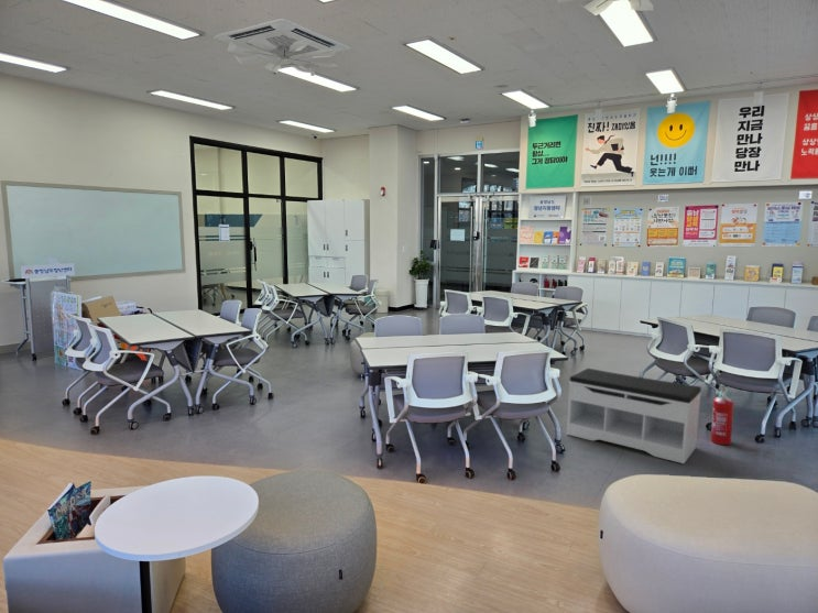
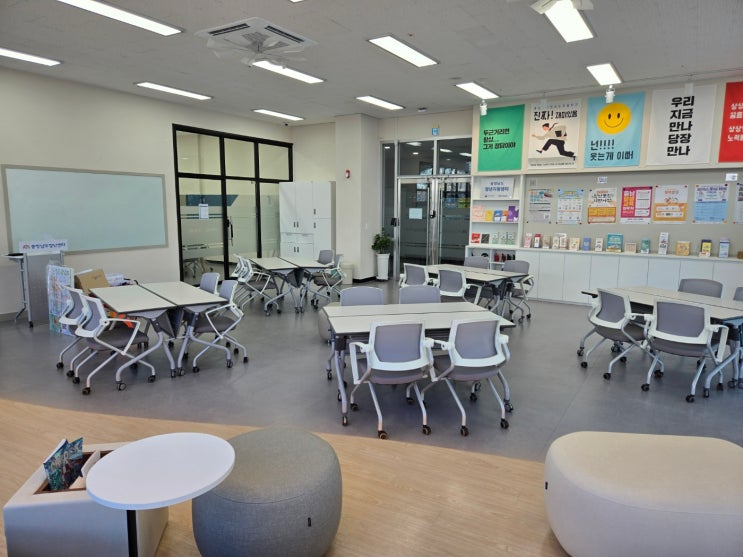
- fire extinguisher (722, 413)
- bench (631, 411)
